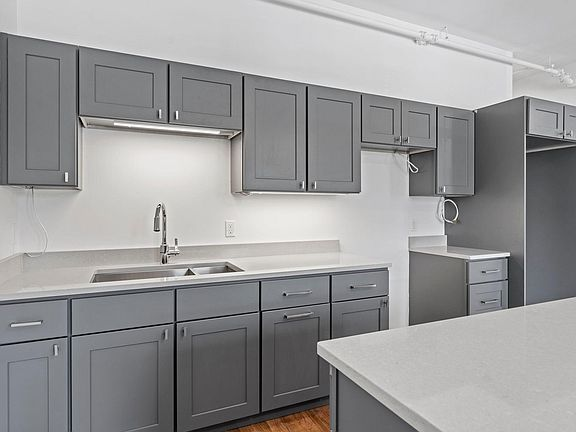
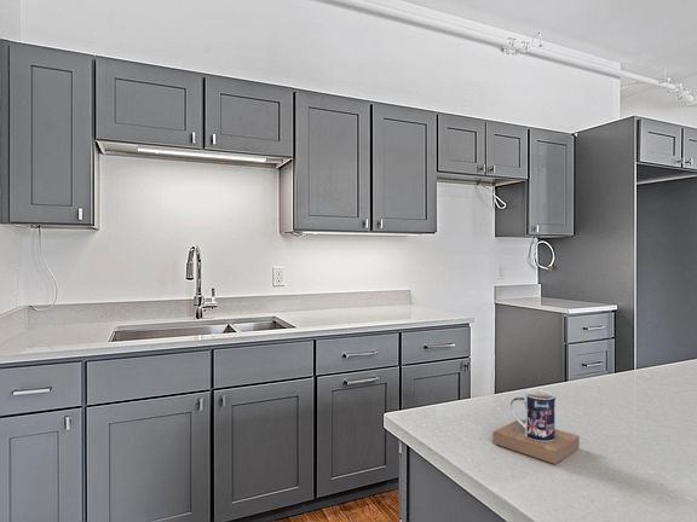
+ mug (535, 418)
